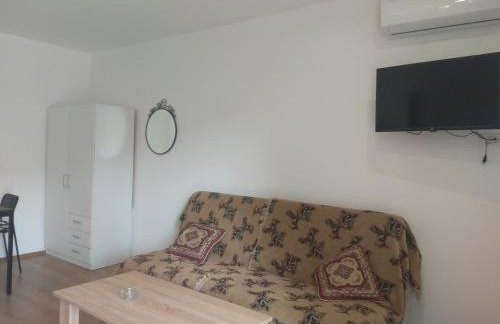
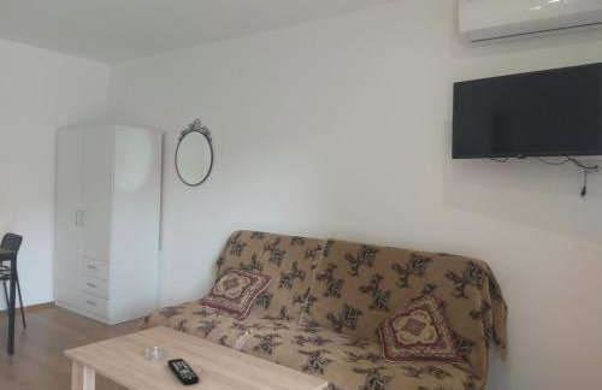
+ remote control (182, 371)
